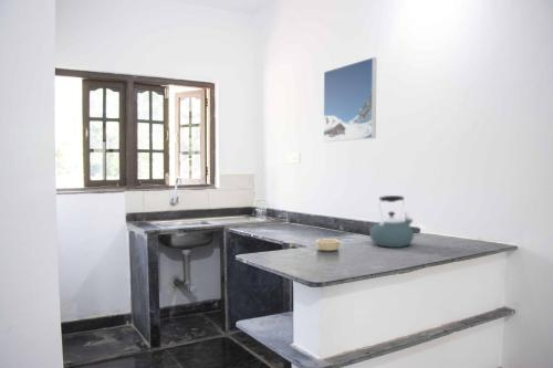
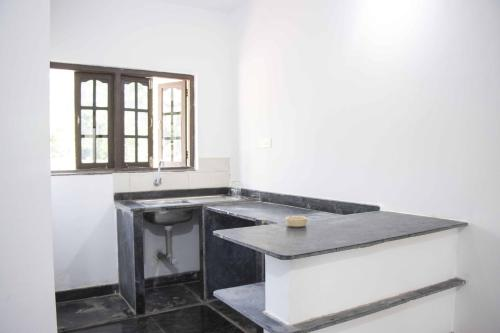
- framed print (347, 103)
- kettle (394, 220)
